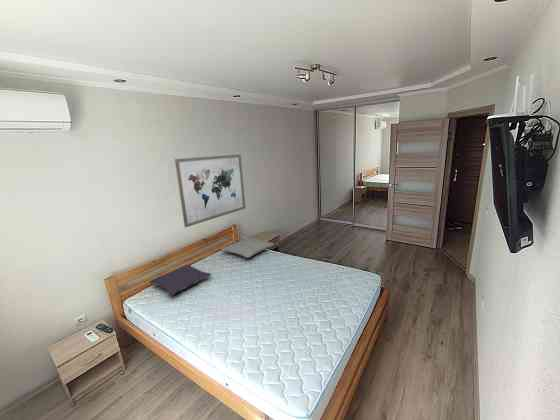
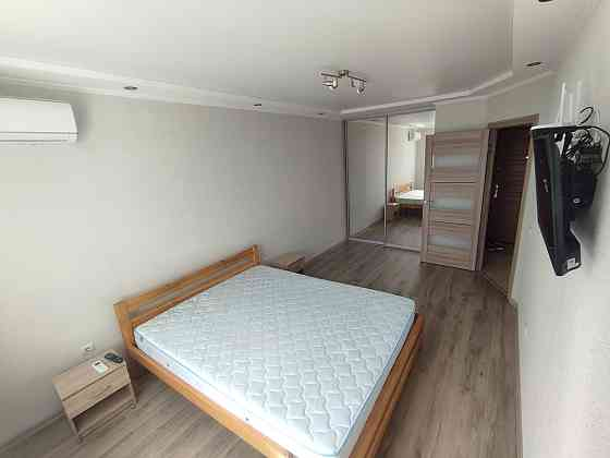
- pillow (180, 278)
- pillow (248, 246)
- wall art (215, 187)
